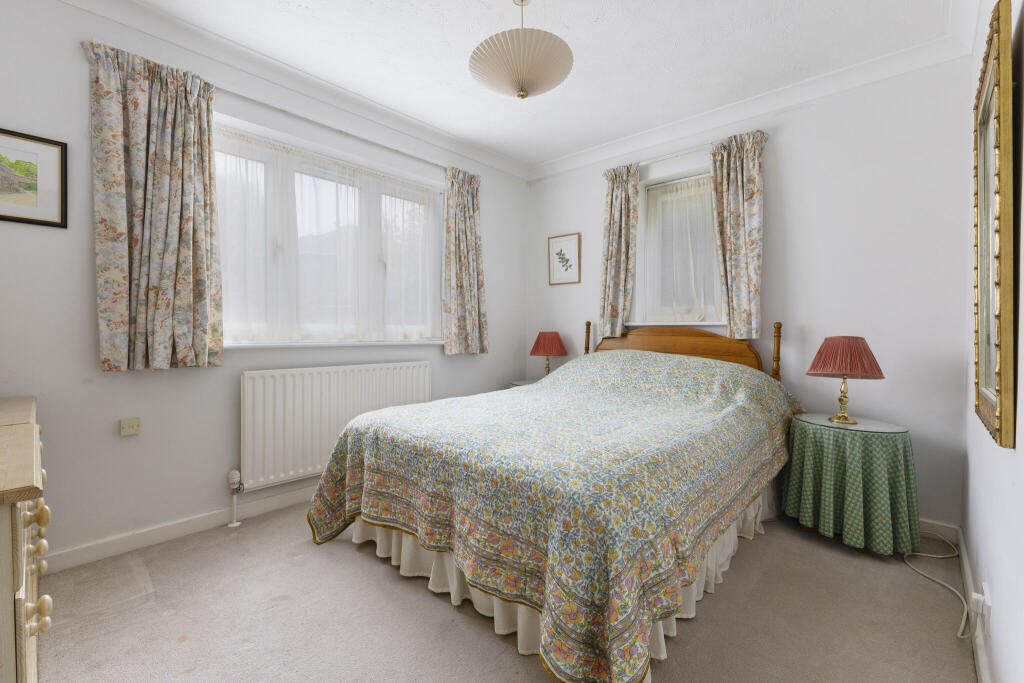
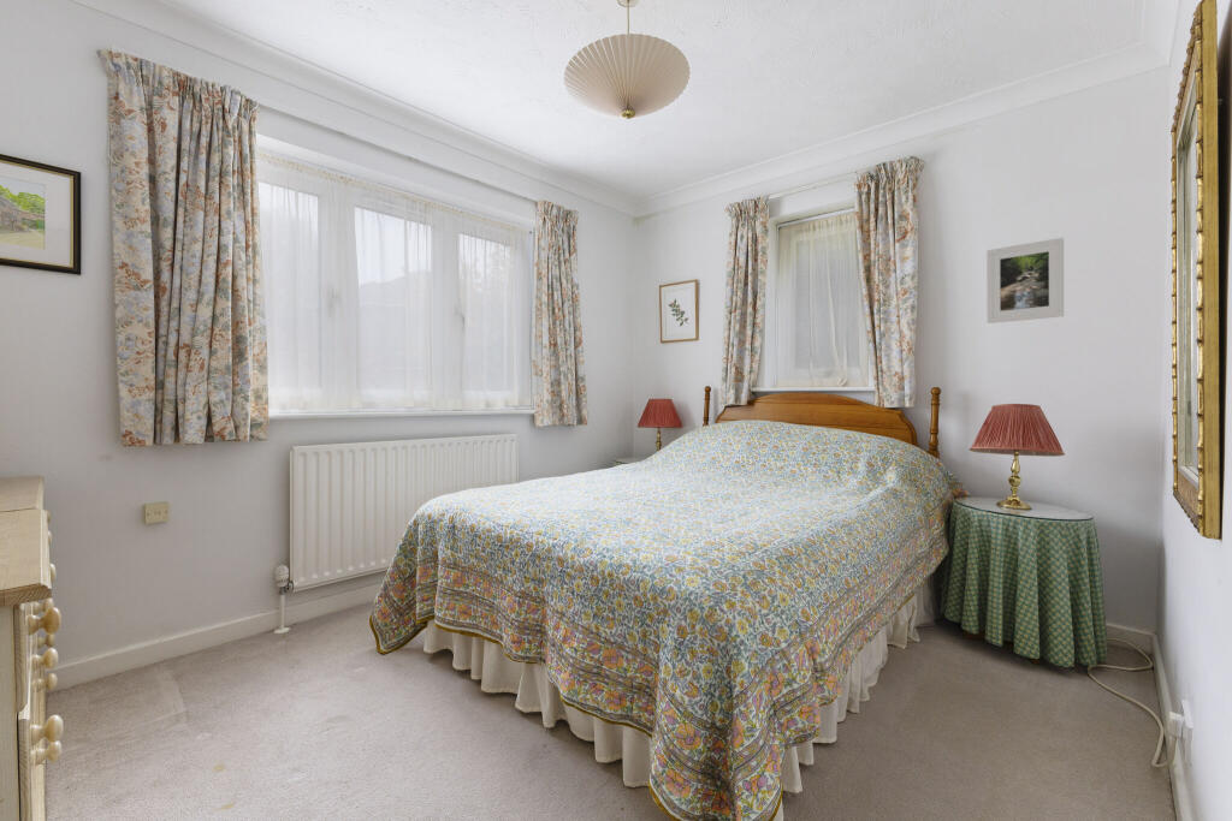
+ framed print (1024, 281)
